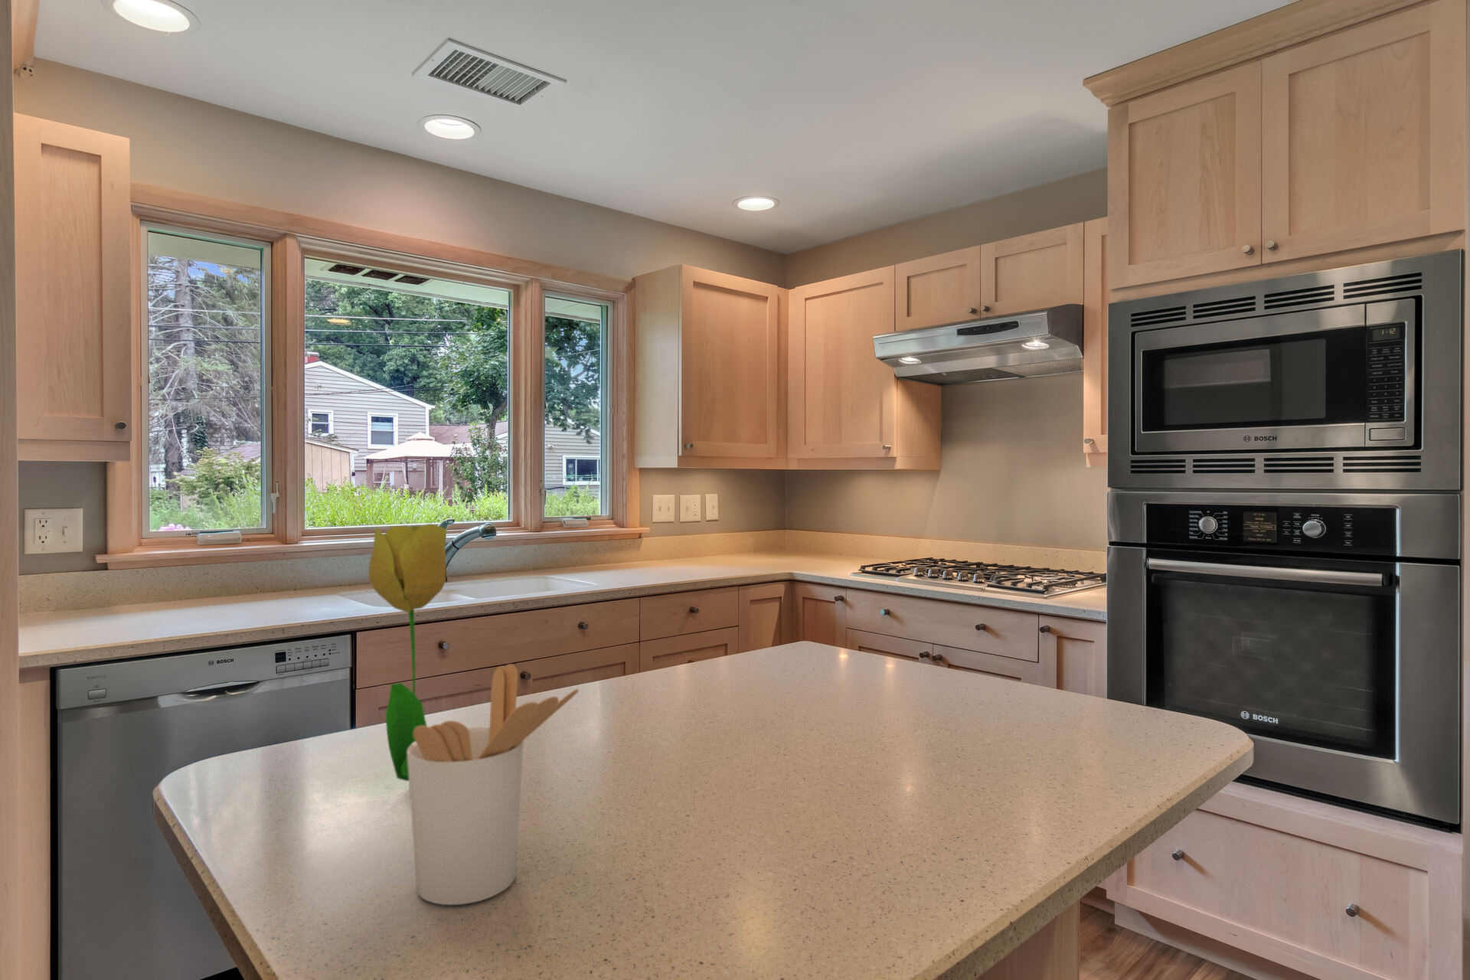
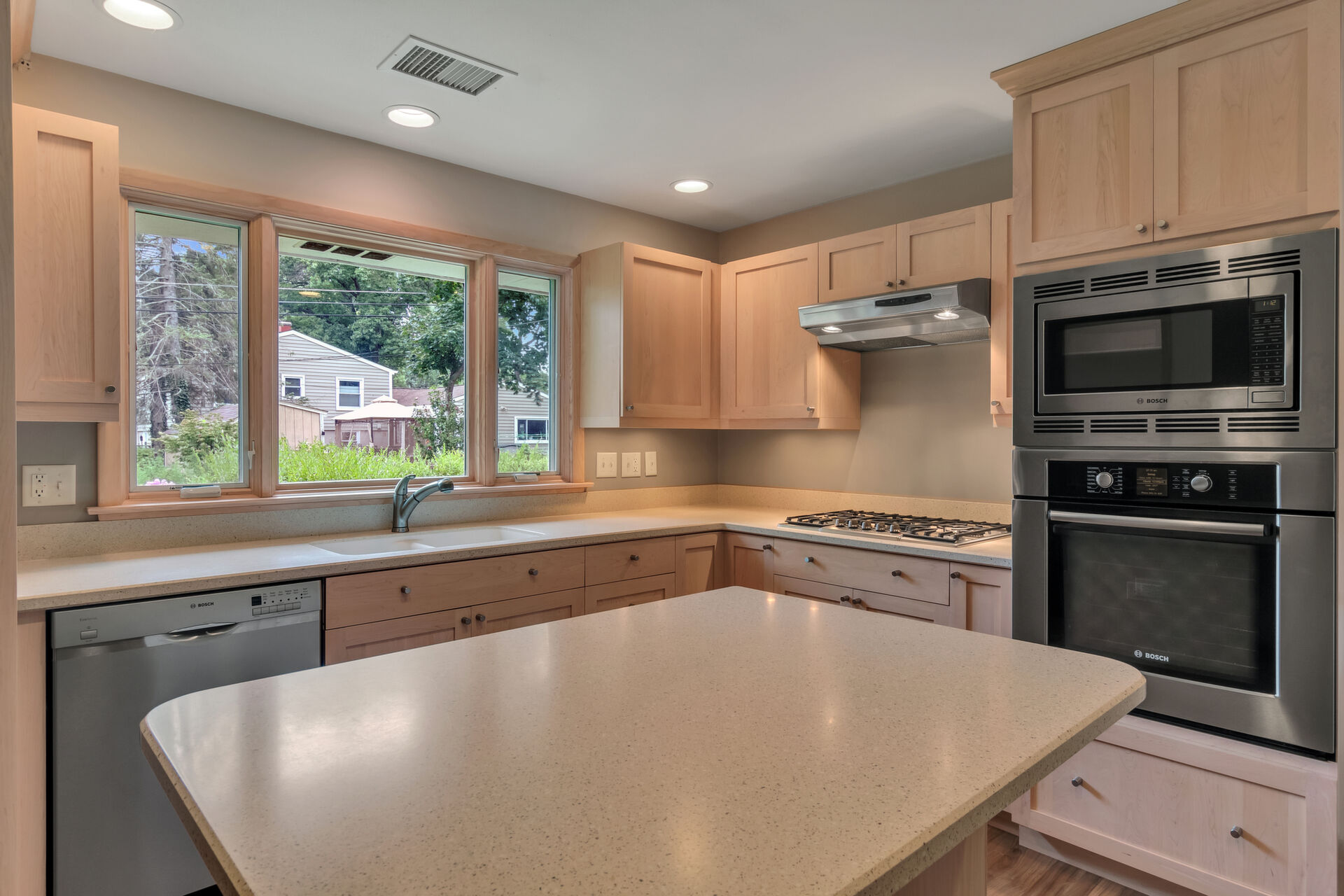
- utensil holder (491, 782)
- flower (412, 654)
